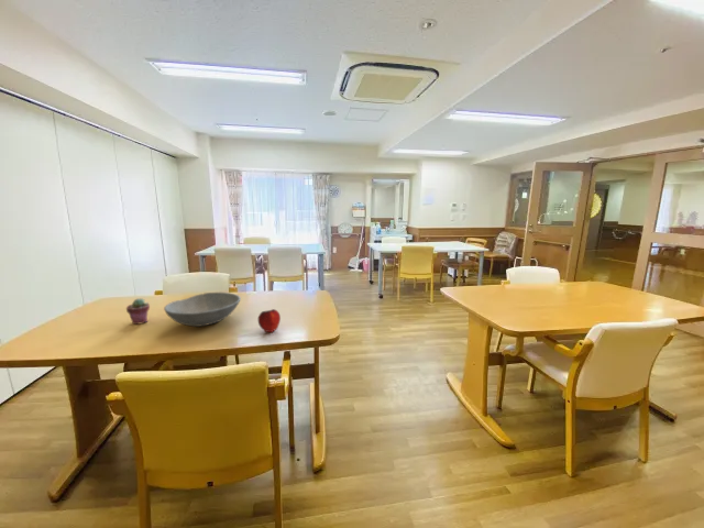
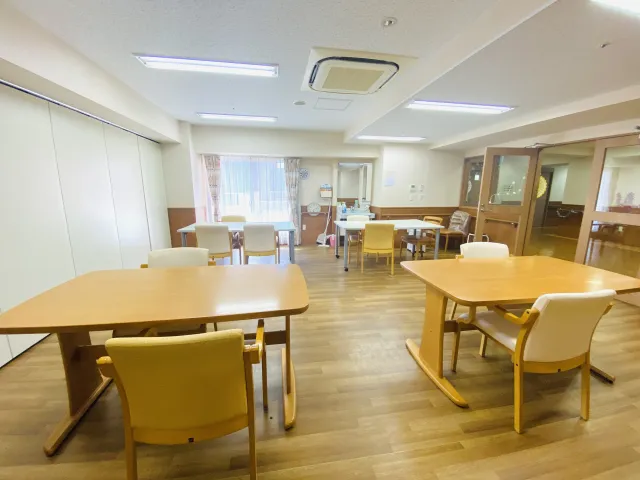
- potted succulent (139, 310)
- apple (270, 320)
- bowl (205, 311)
